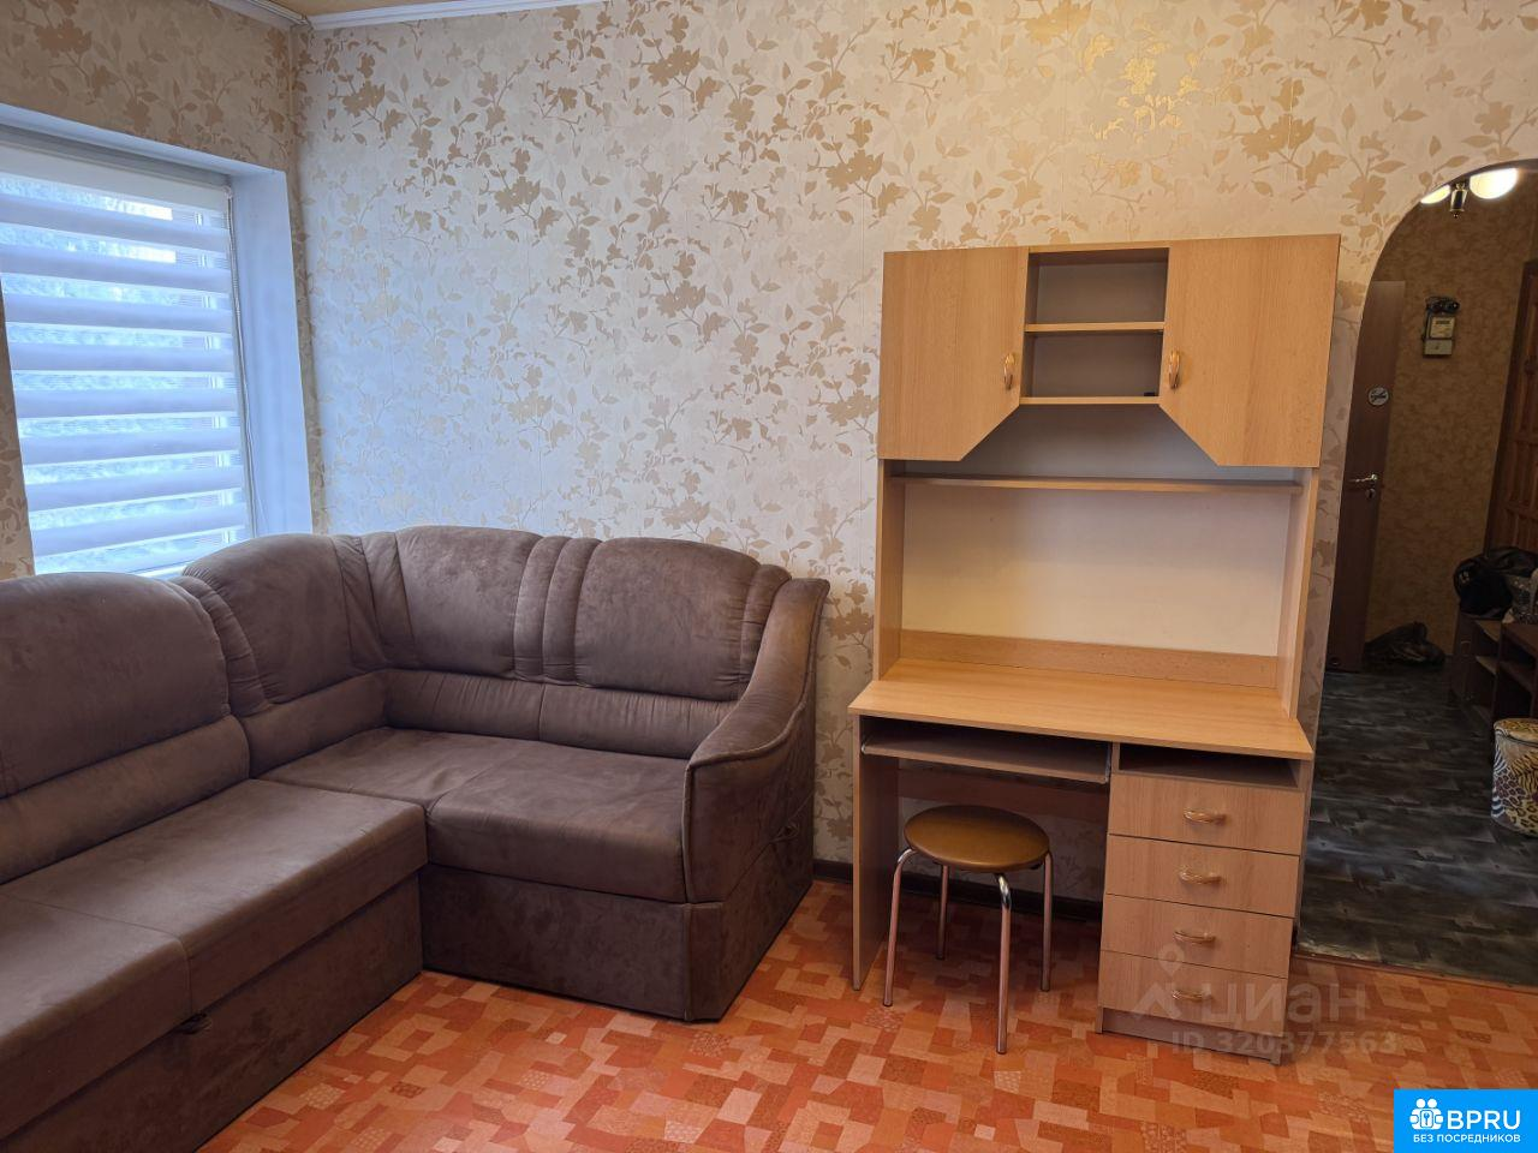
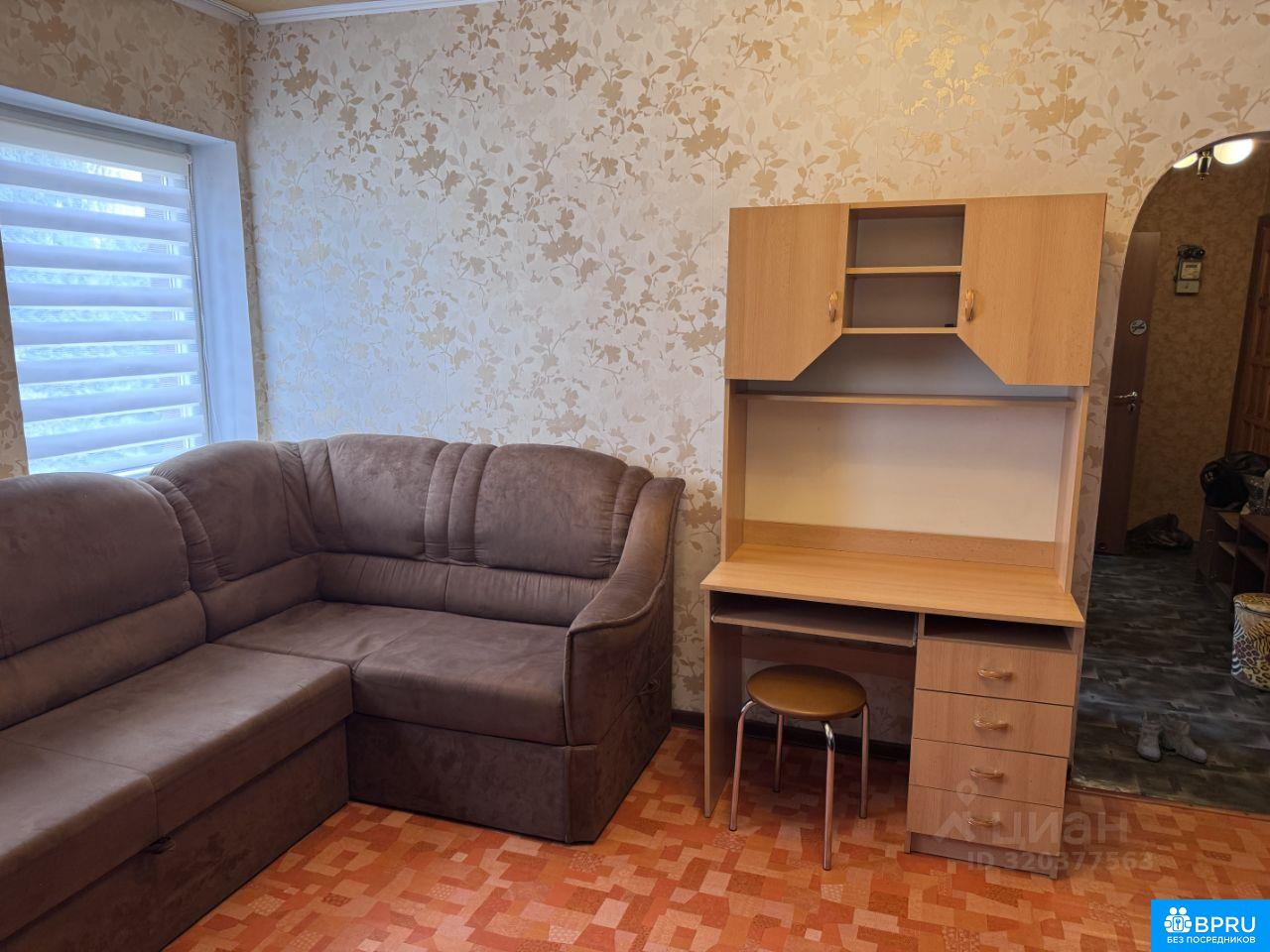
+ boots (1166, 735)
